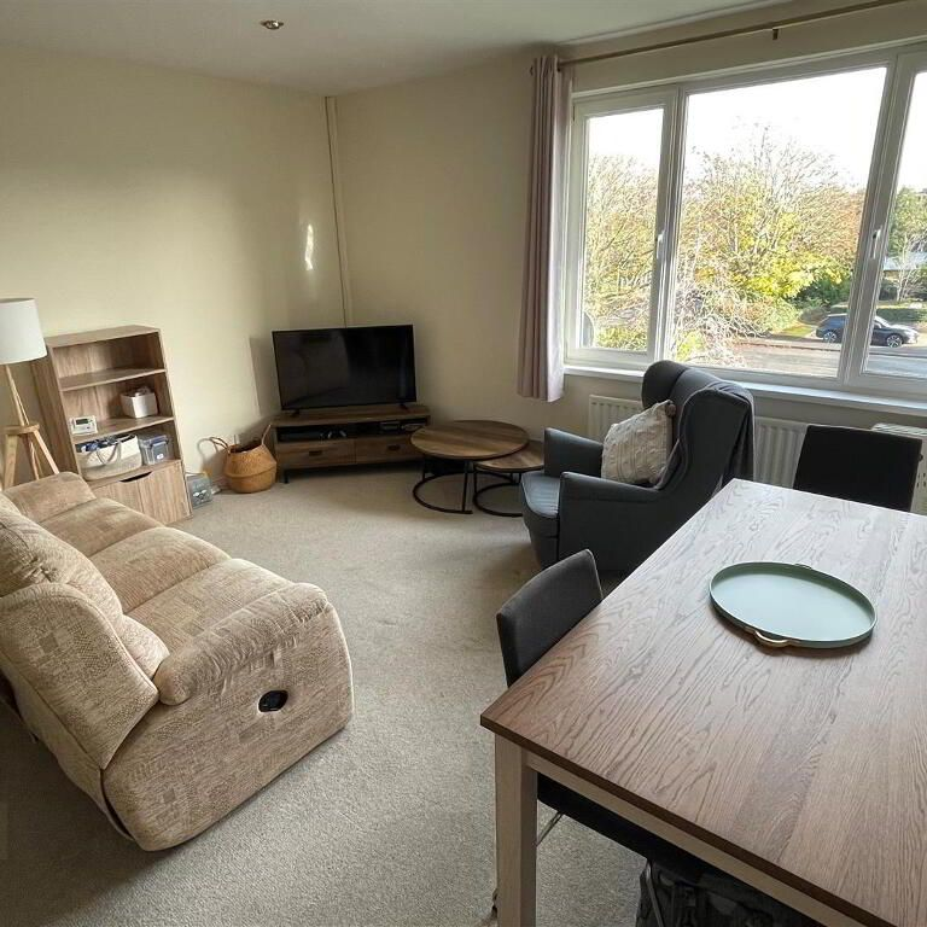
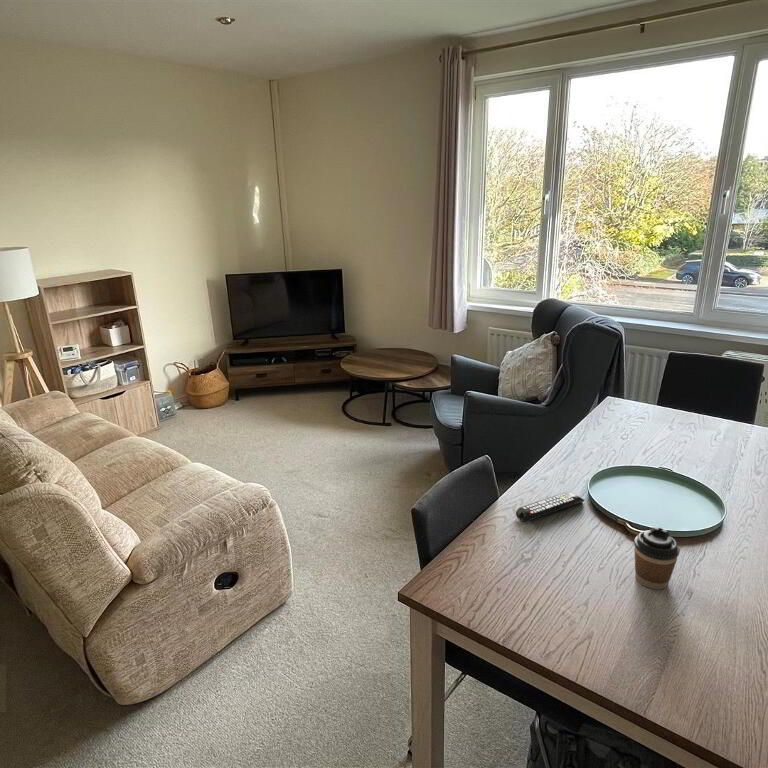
+ remote control (550, 506)
+ coffee cup (654, 557)
